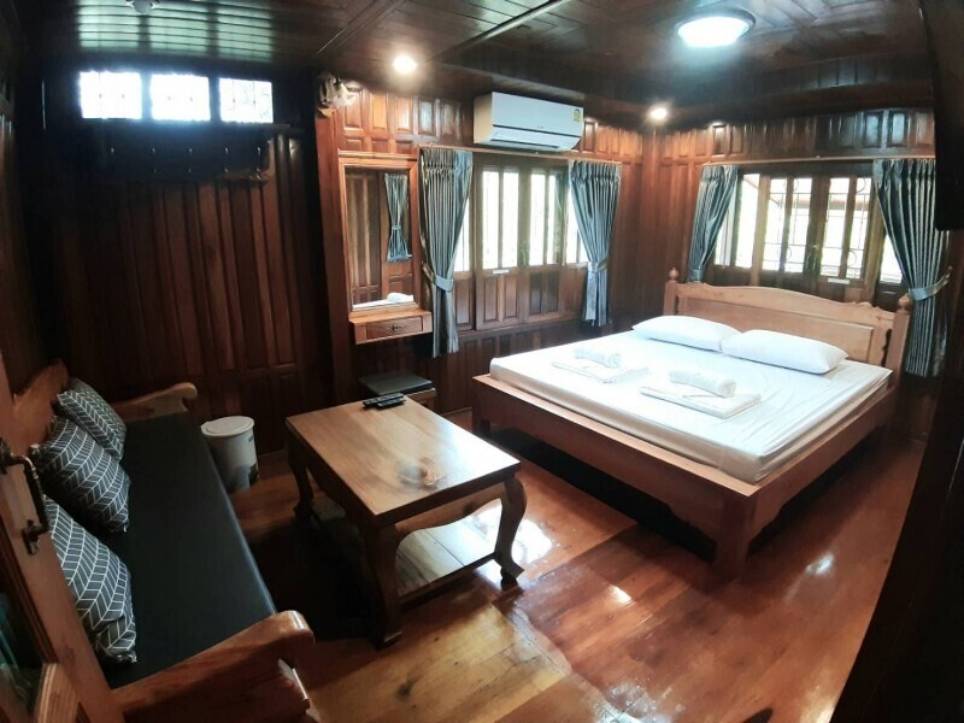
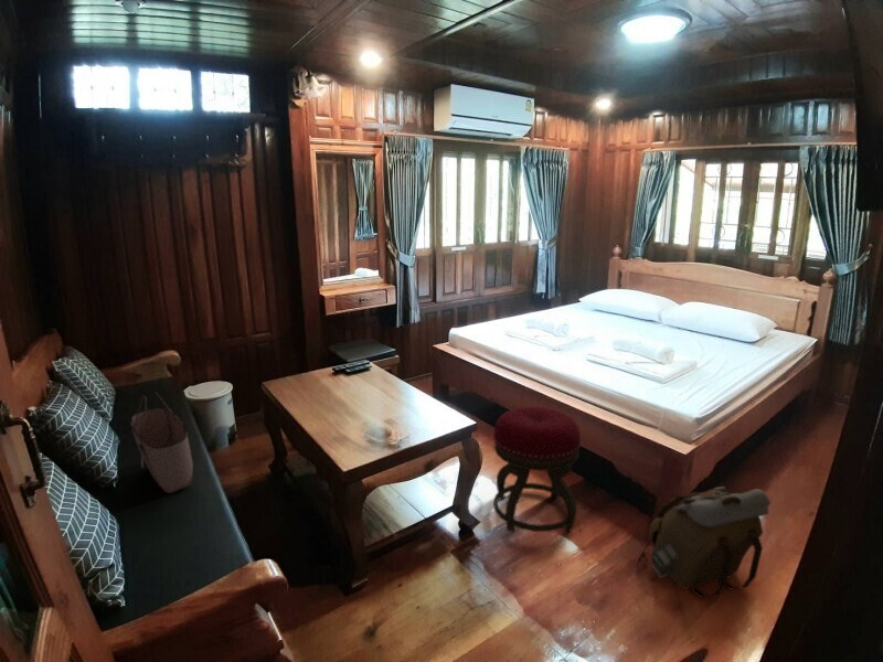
+ stool (535, 466)
+ tote bag (161, 436)
+ backpack (702, 528)
